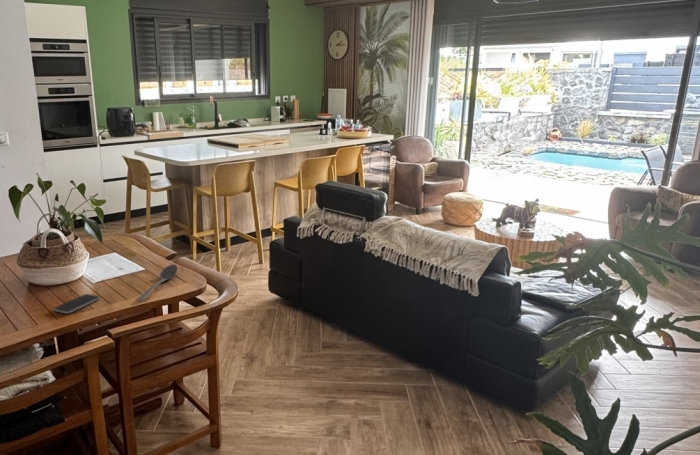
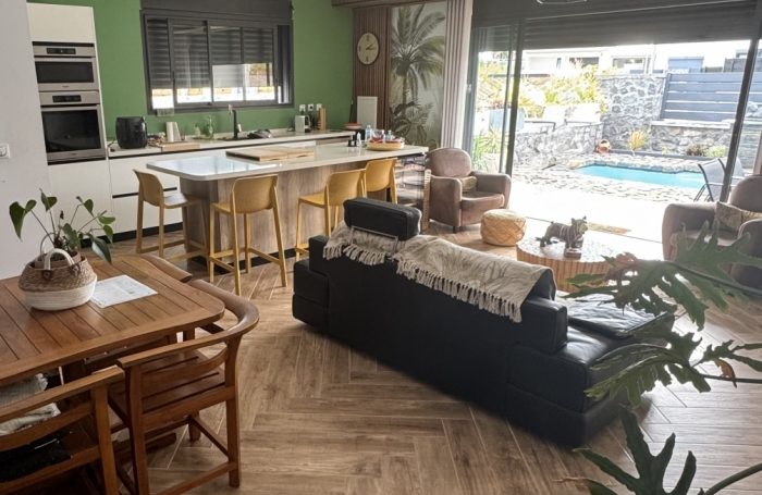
- stirrer (158, 282)
- smartphone (77, 303)
